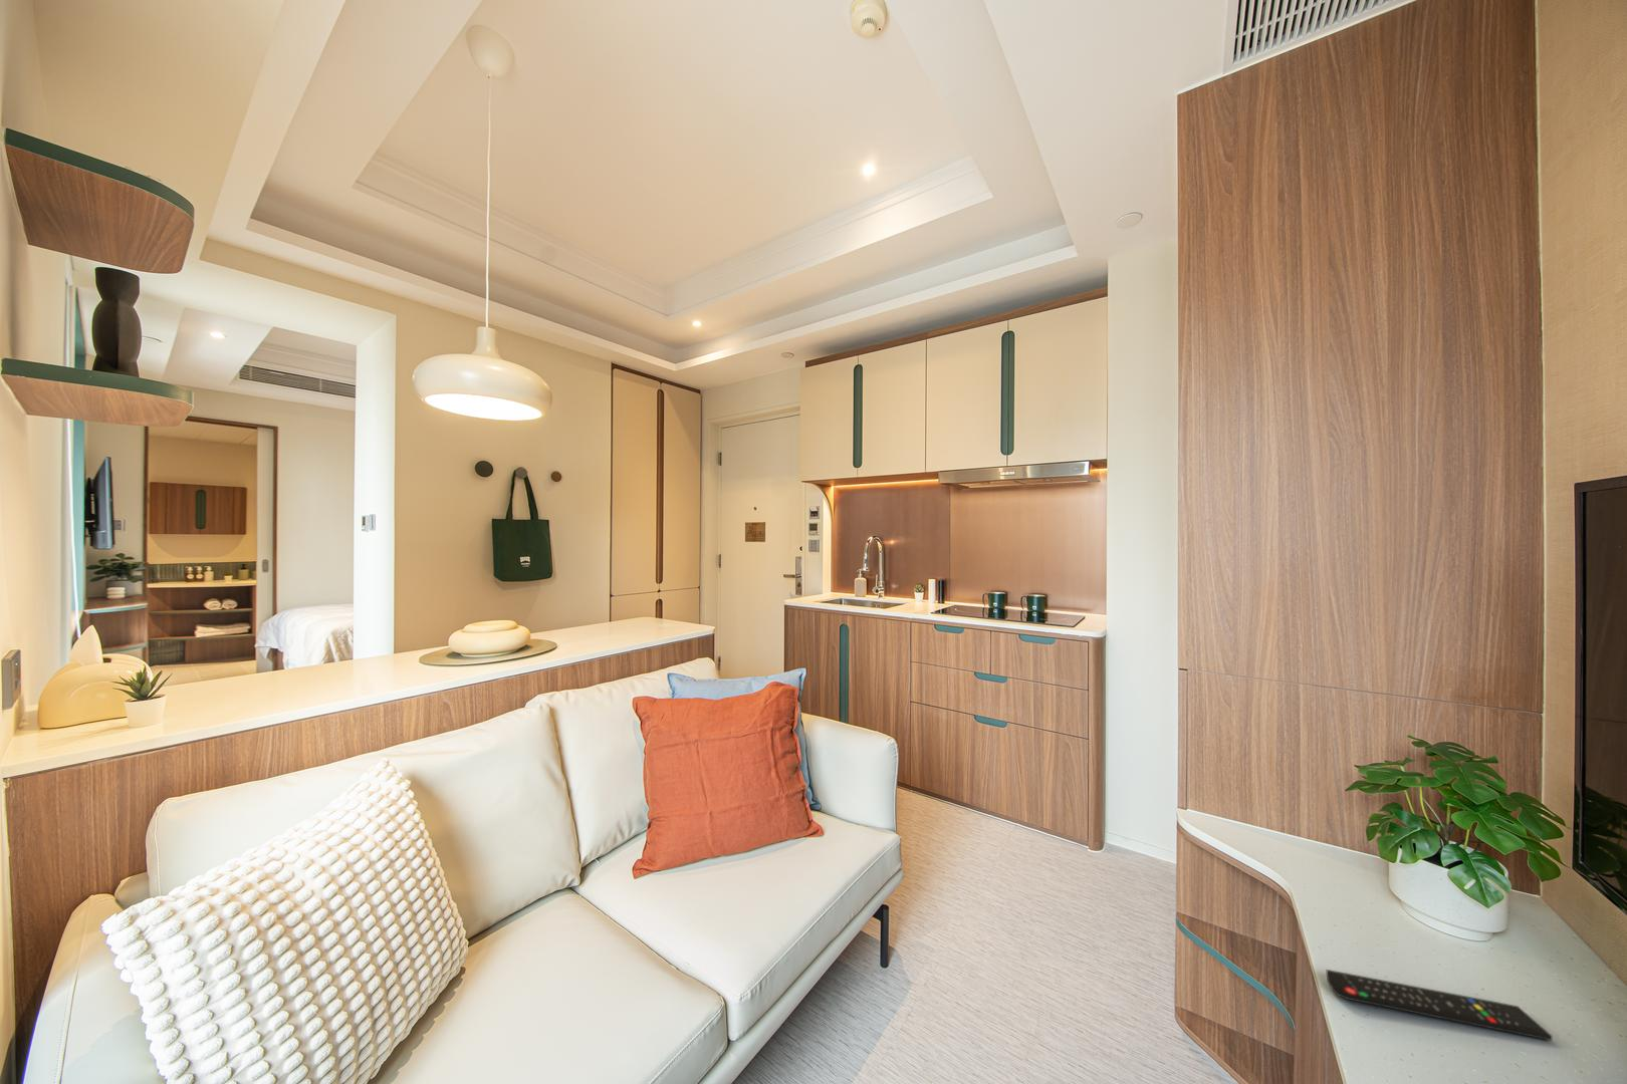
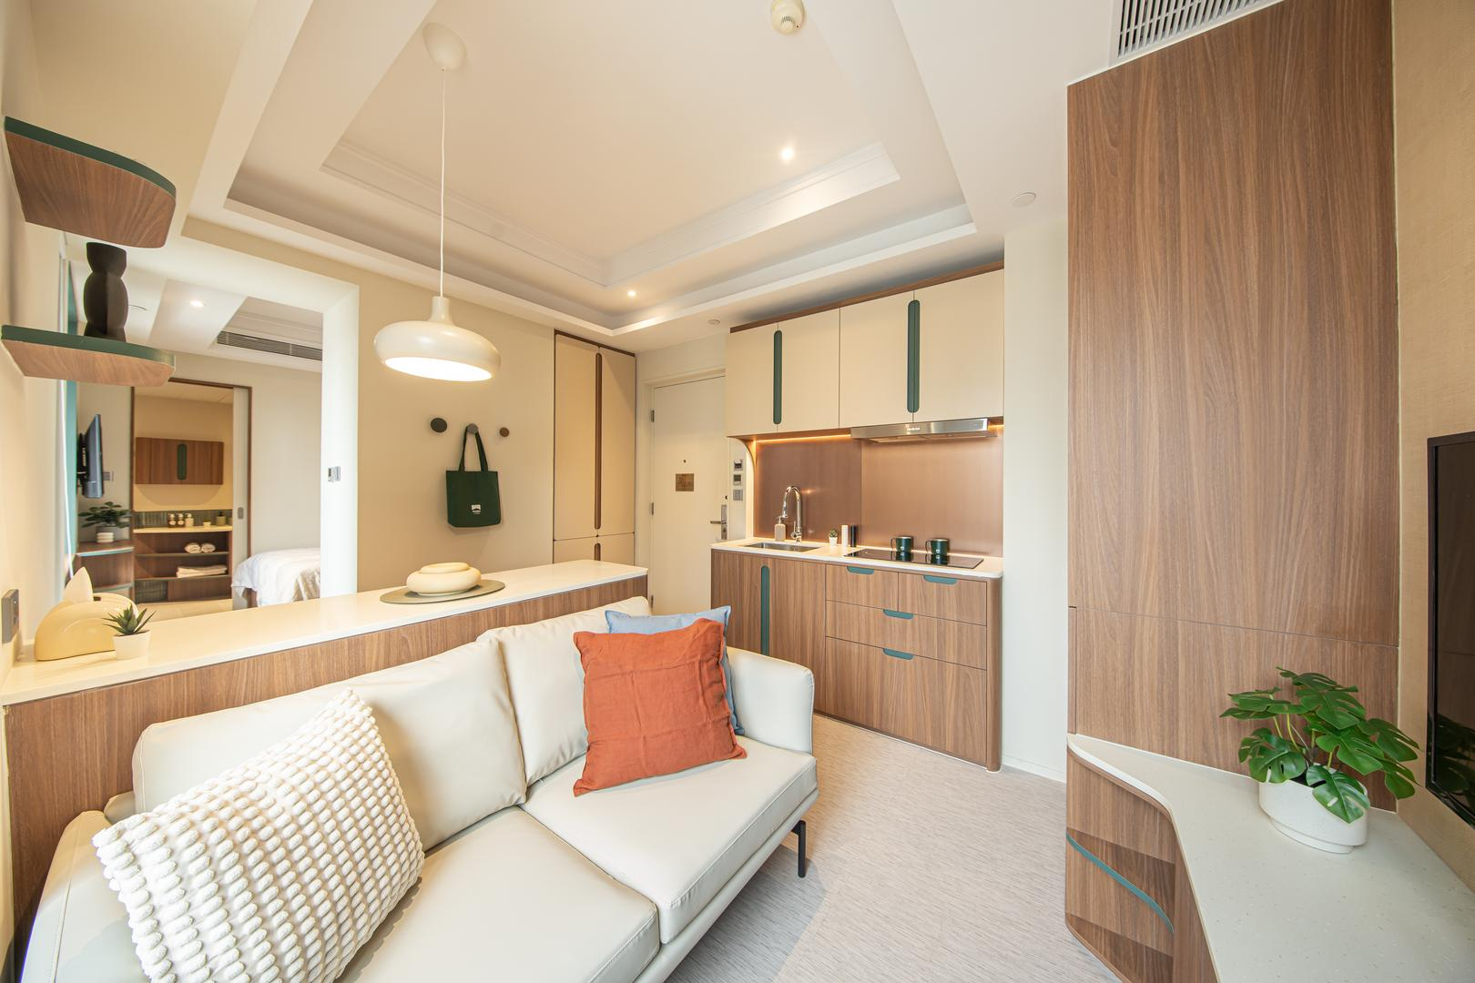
- remote control (1428, 1004)
